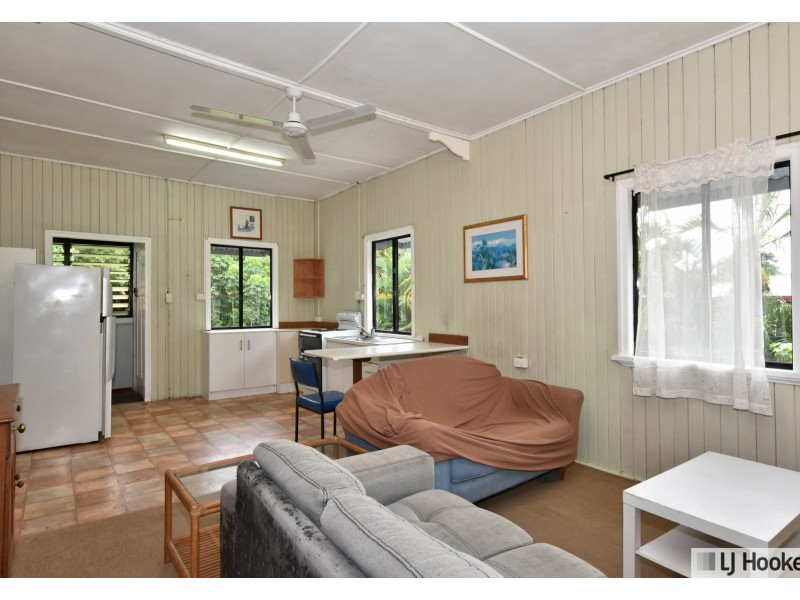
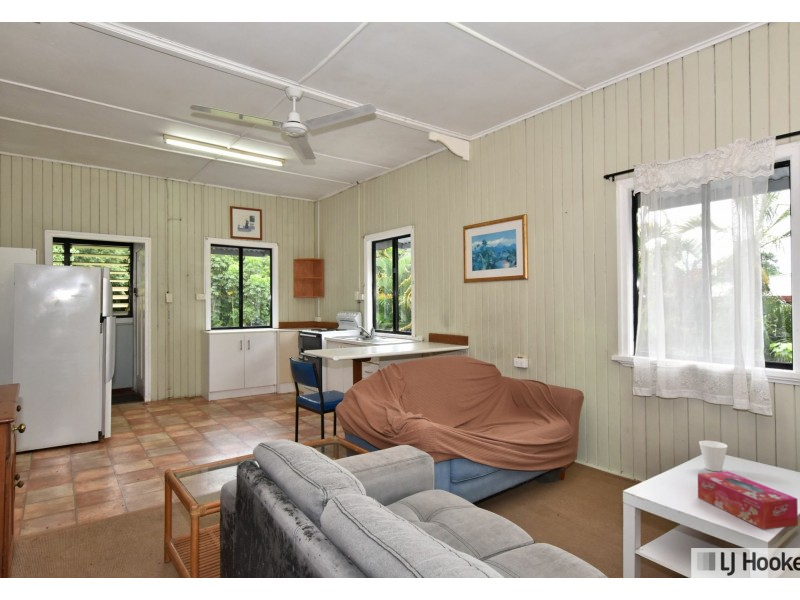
+ tissue box (744, 497)
+ cup (713, 456)
